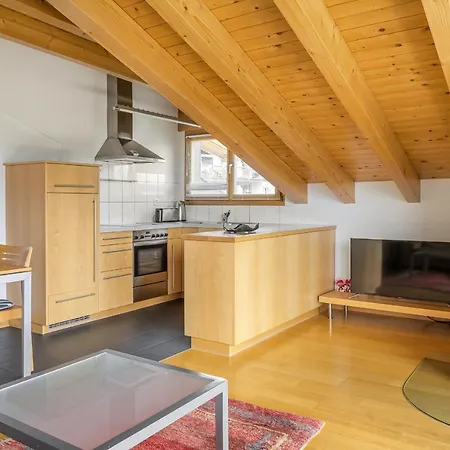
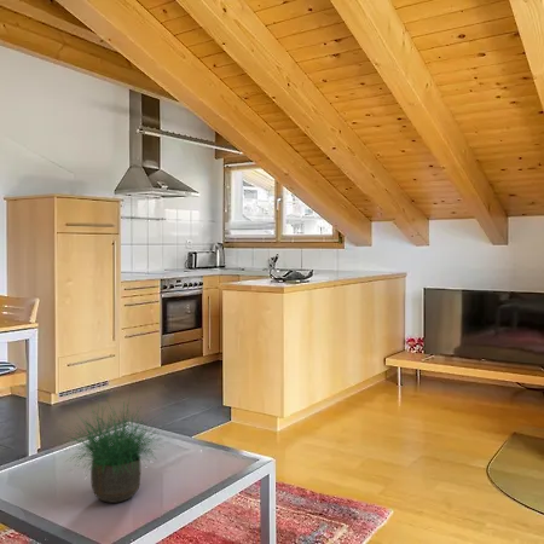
+ potted plant (115, 441)
